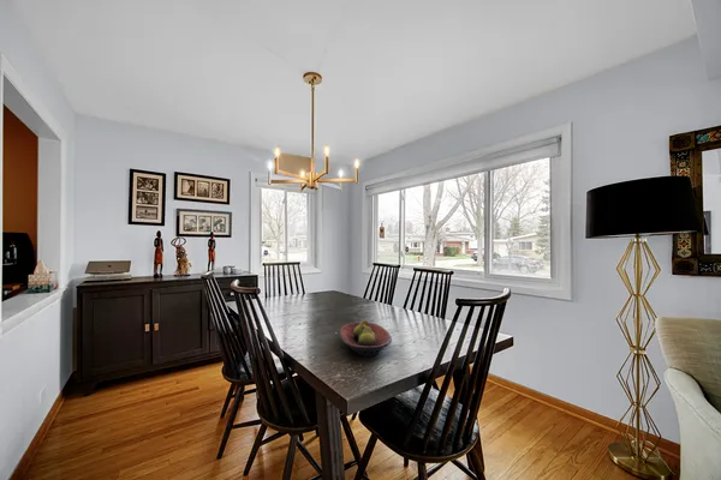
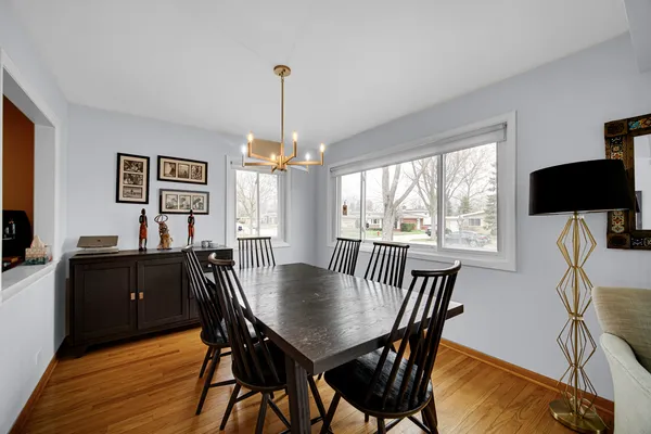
- fruit bowl (364, 334)
